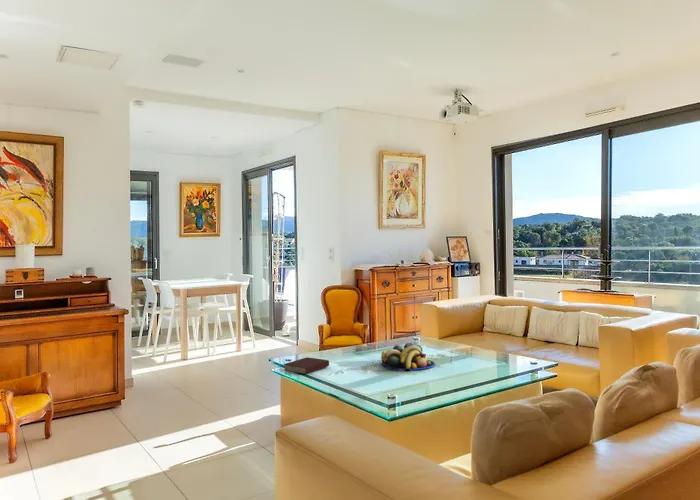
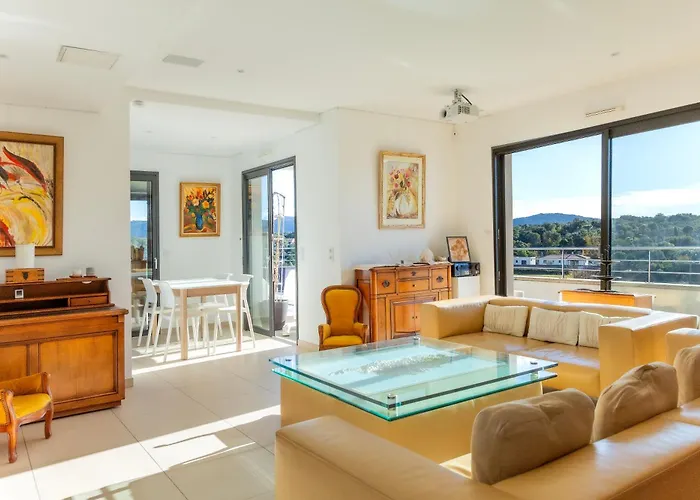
- fruit bowl (408, 354)
- book (306, 365)
